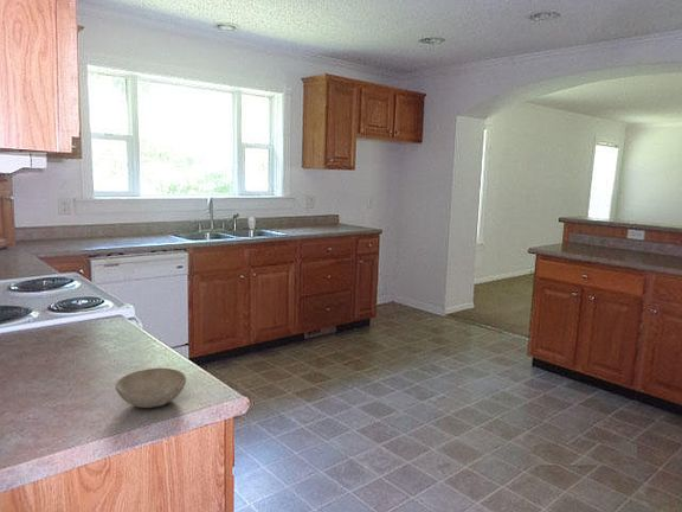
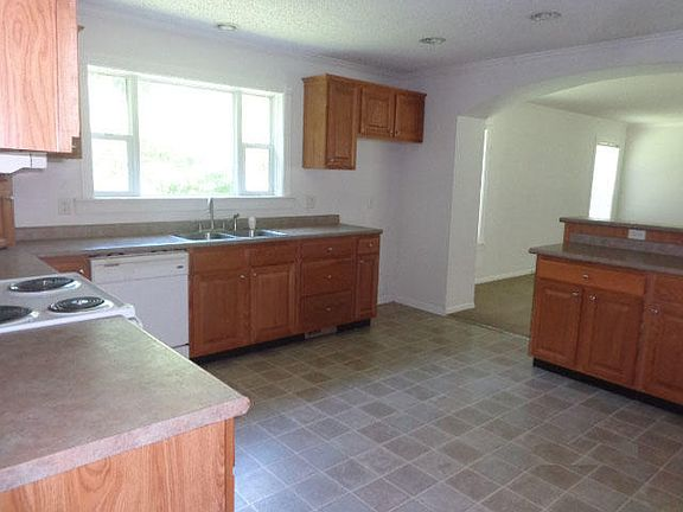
- bowl (152, 390)
